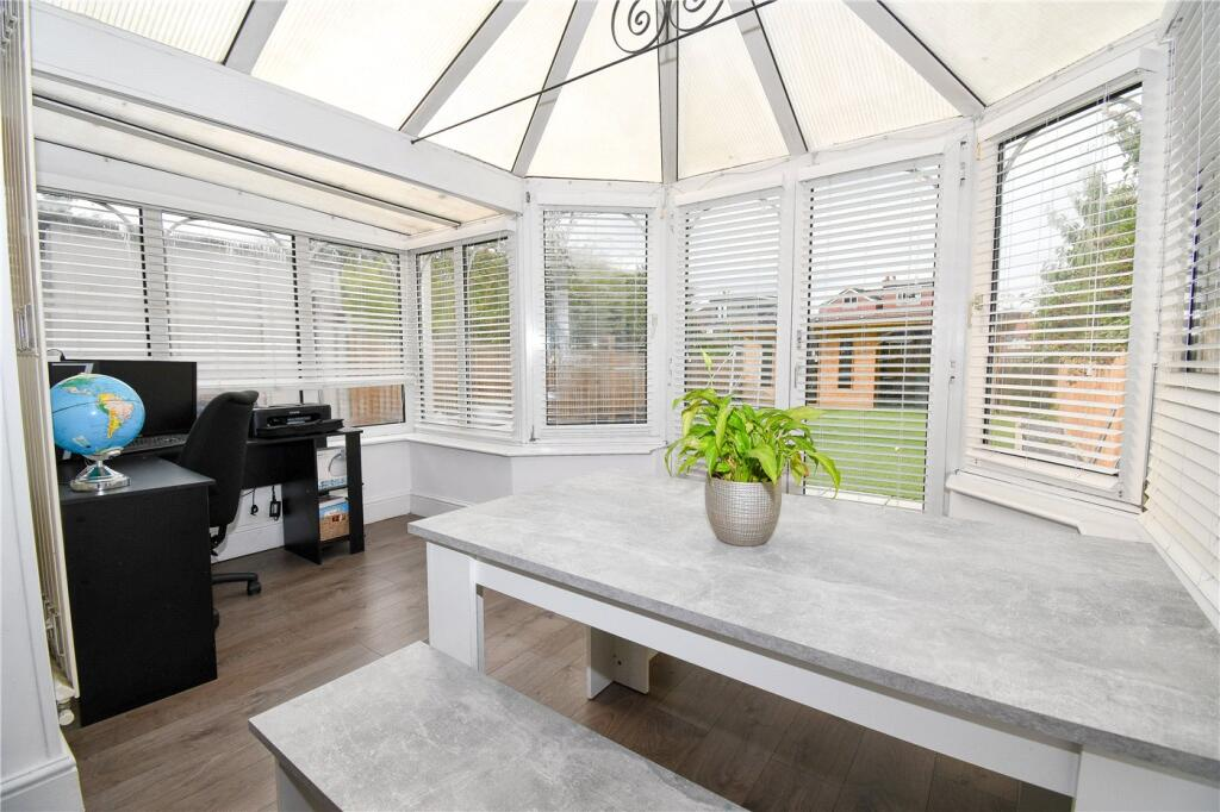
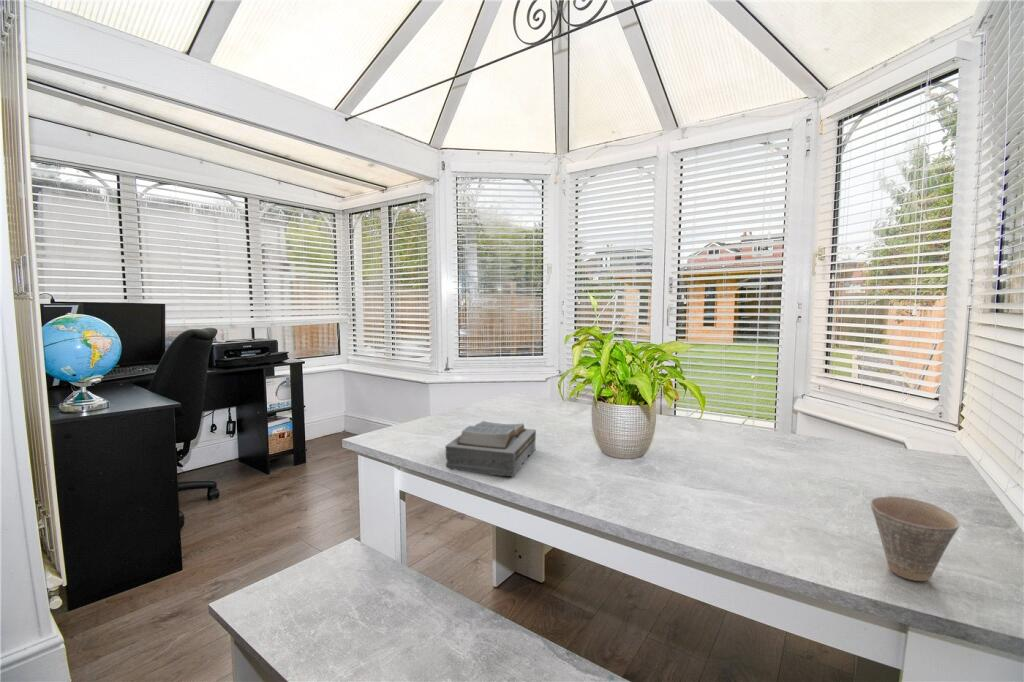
+ bible (493, 441)
+ cup (911, 542)
